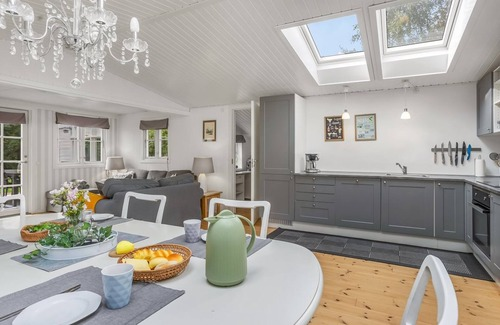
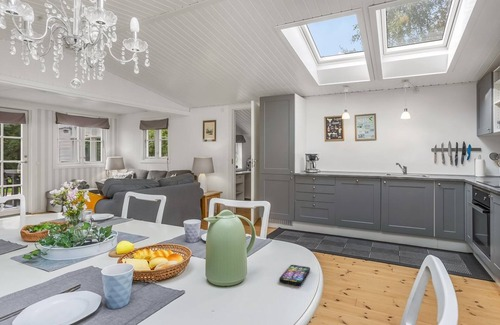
+ smartphone (295, 274)
